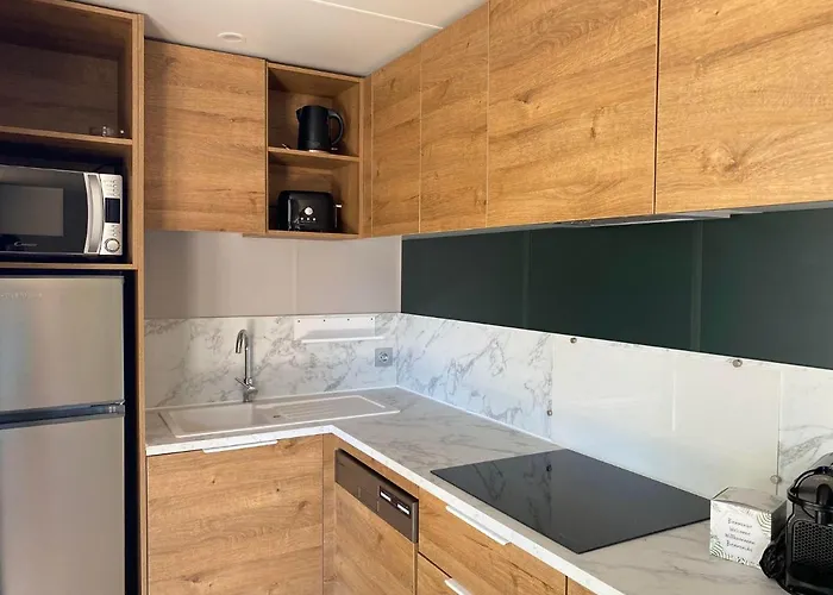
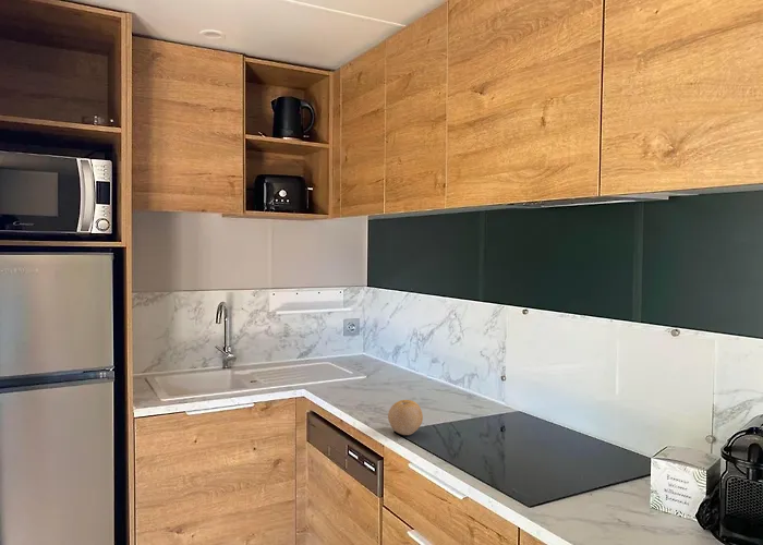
+ fruit (404, 416)
